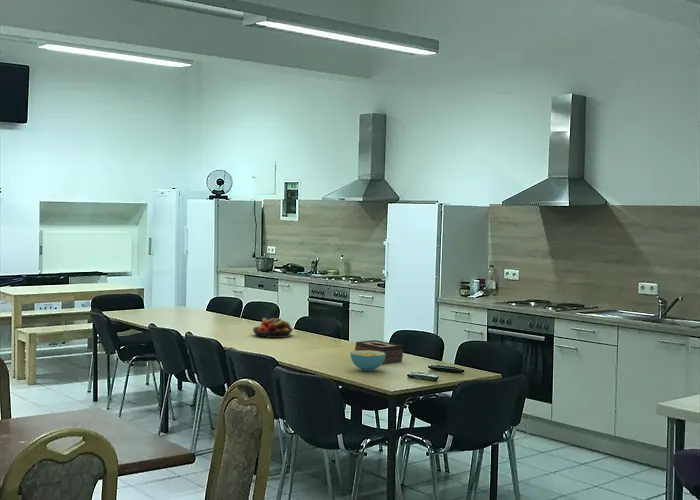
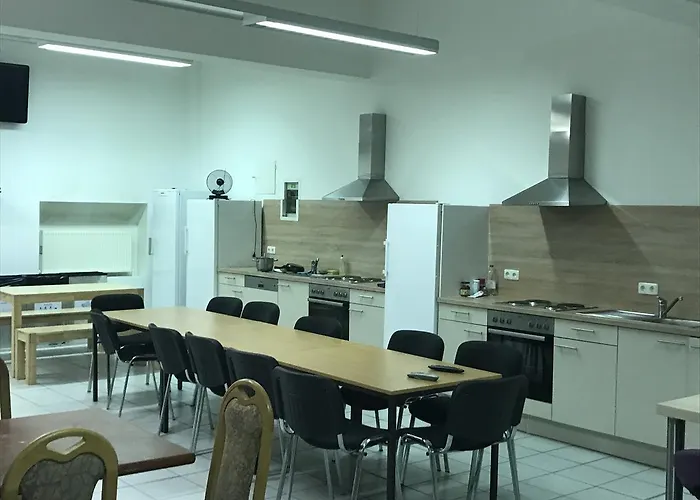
- cereal bowl (367, 361)
- tissue box (379, 351)
- fruit bowl (272, 326)
